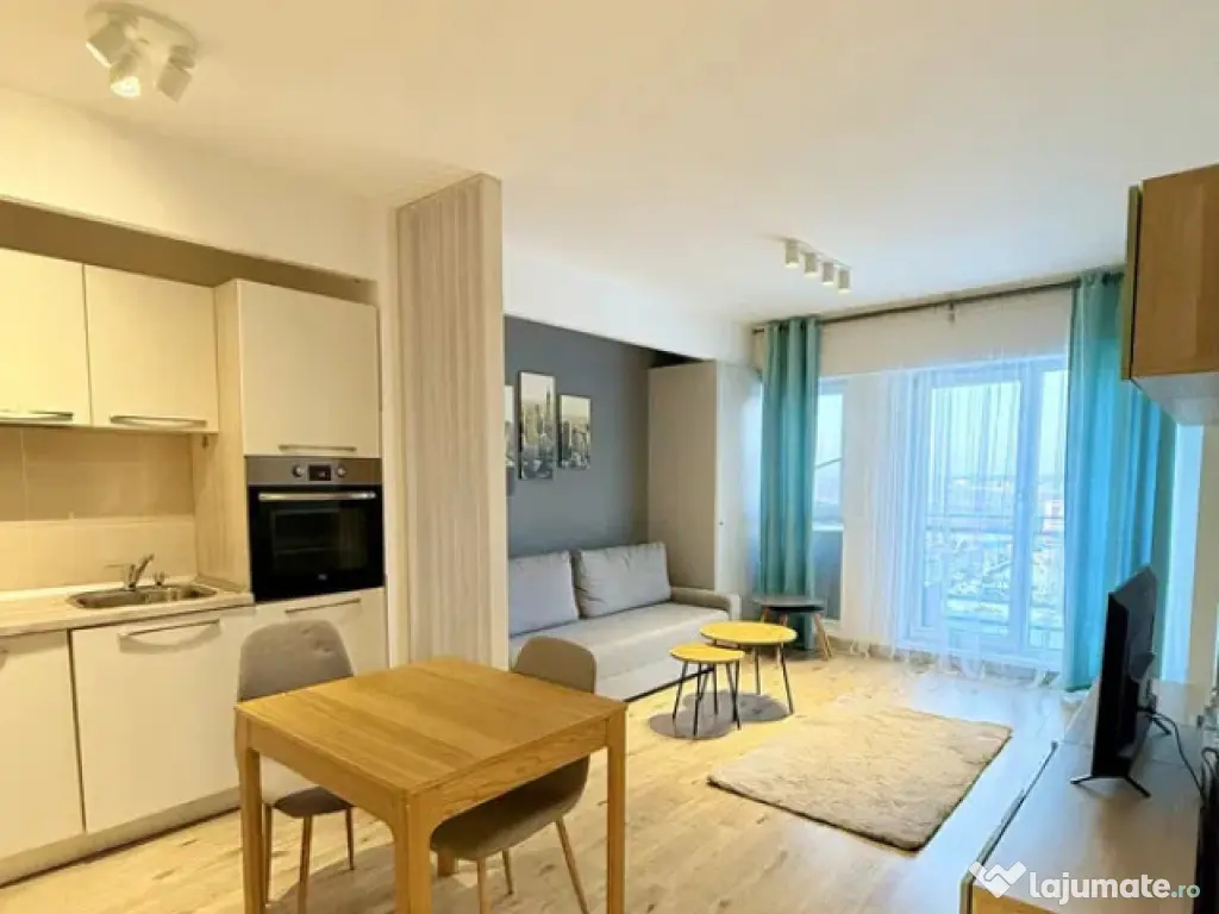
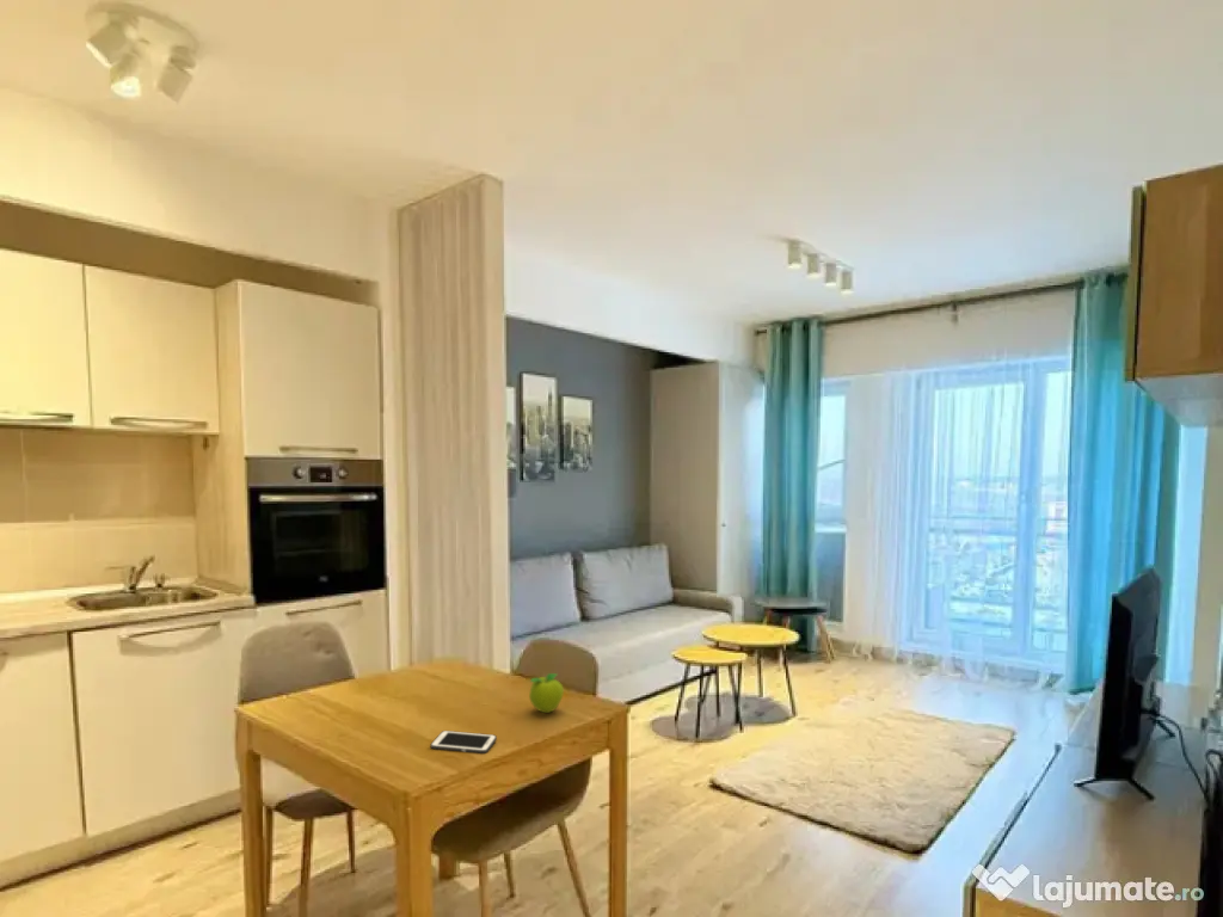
+ fruit (546, 693)
+ cell phone (463, 741)
